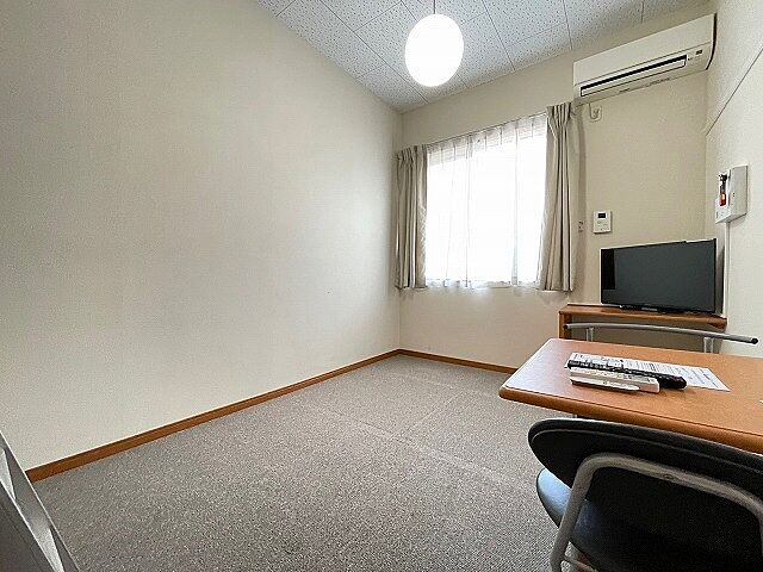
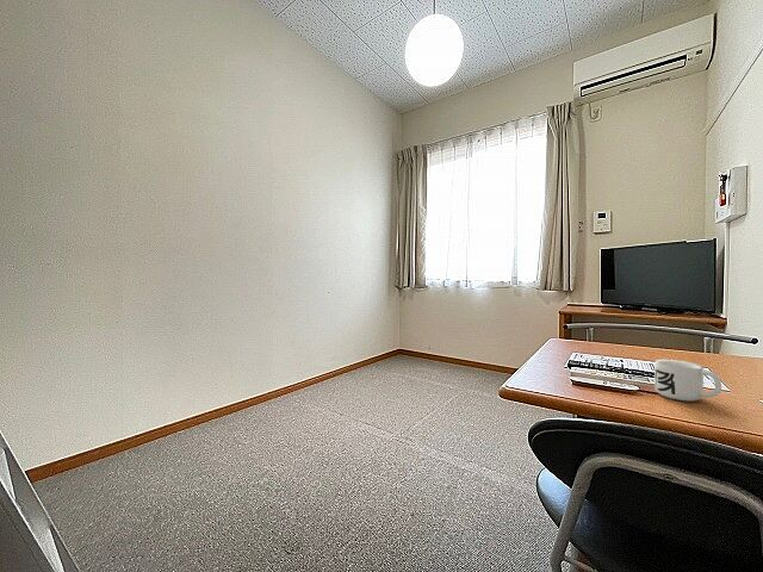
+ mug (687, 381)
